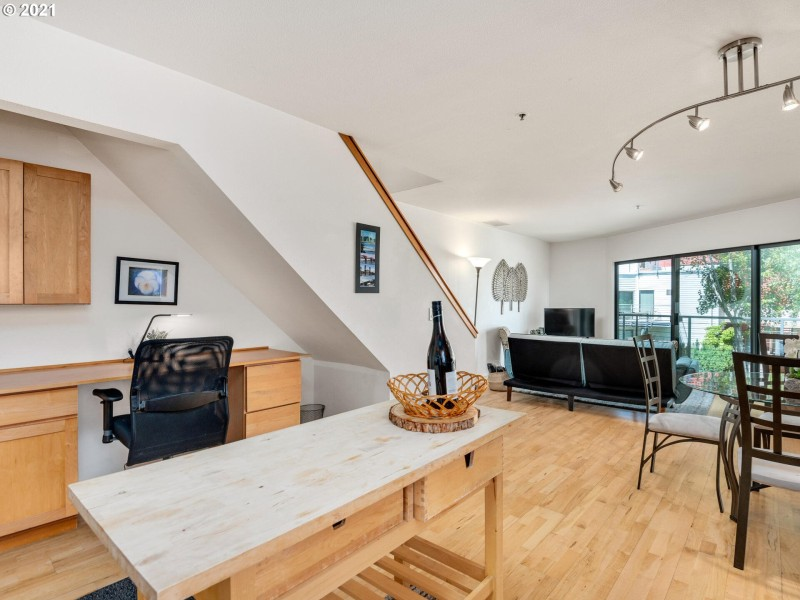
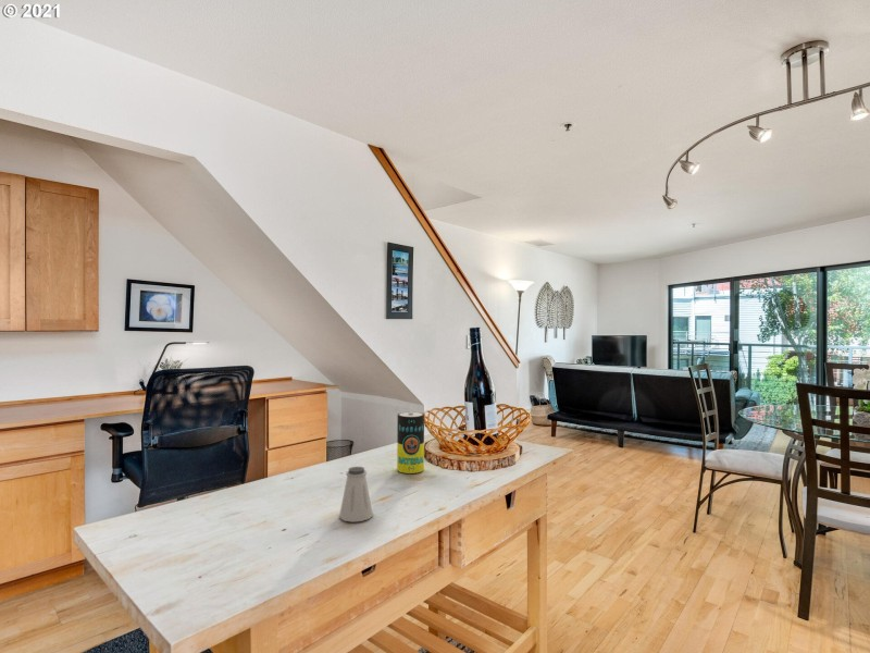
+ candle (410, 441)
+ saltshaker (356, 492)
